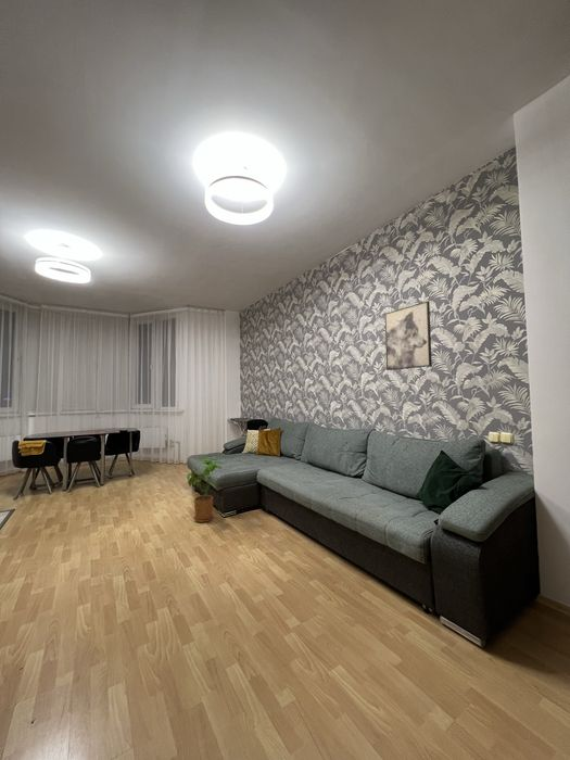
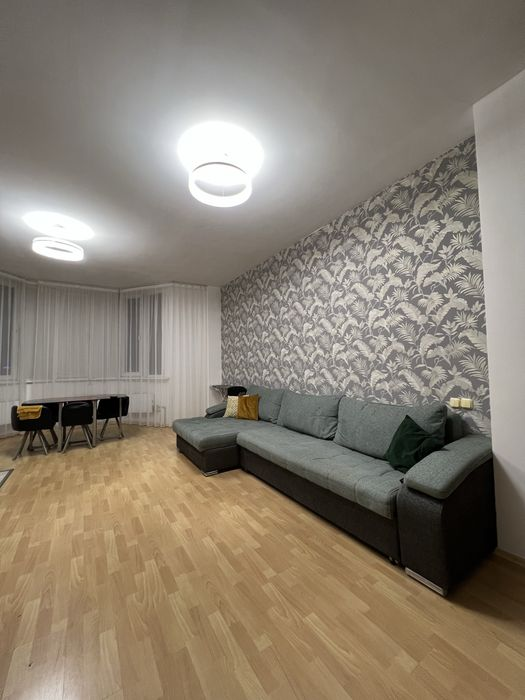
- wall art (406, 338)
- house plant (201, 489)
